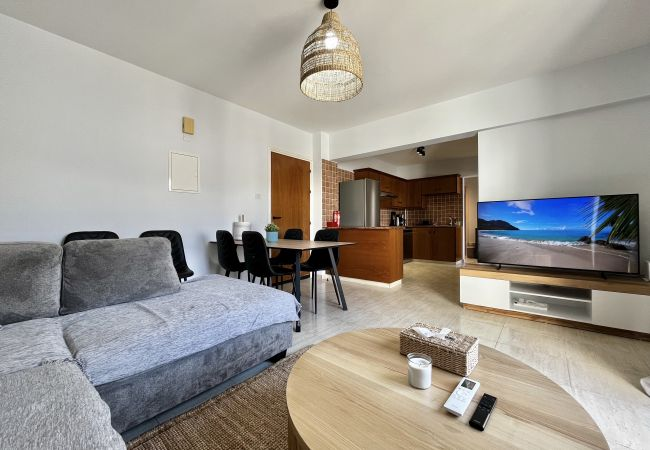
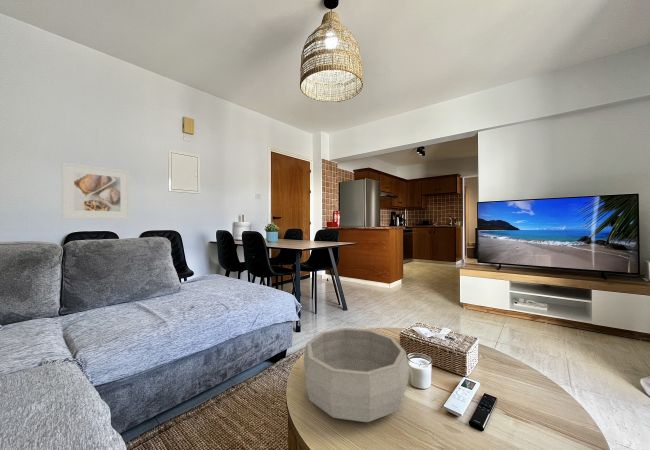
+ decorative bowl (354, 371)
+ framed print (98, 193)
